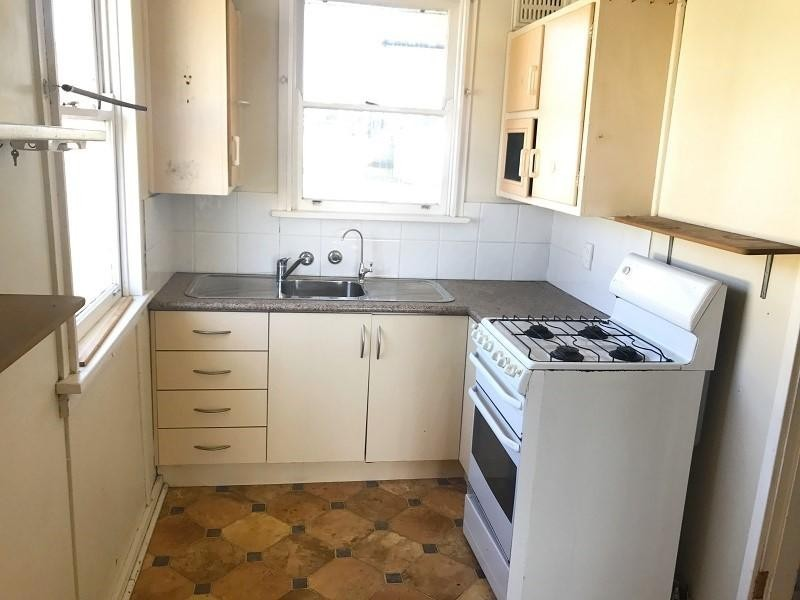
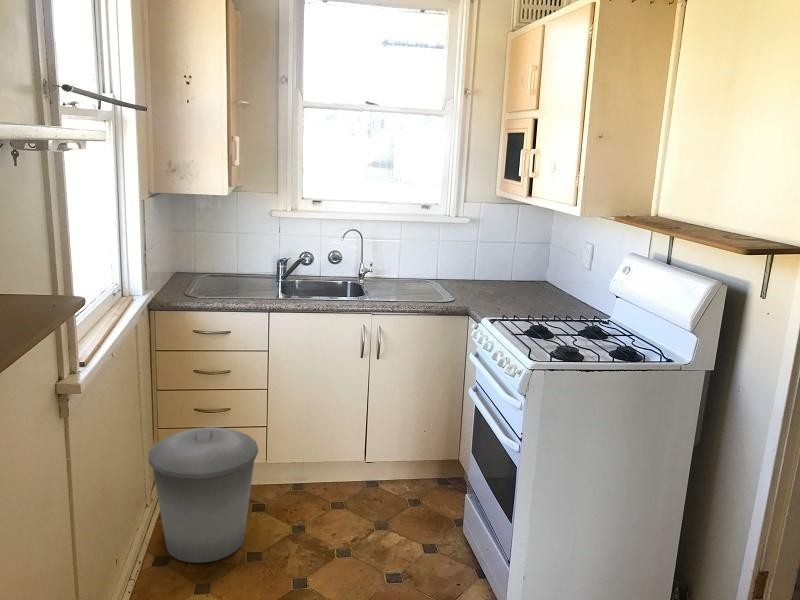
+ trash can (204, 487)
